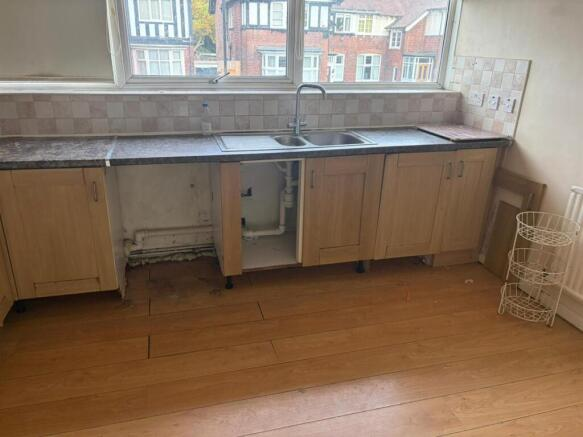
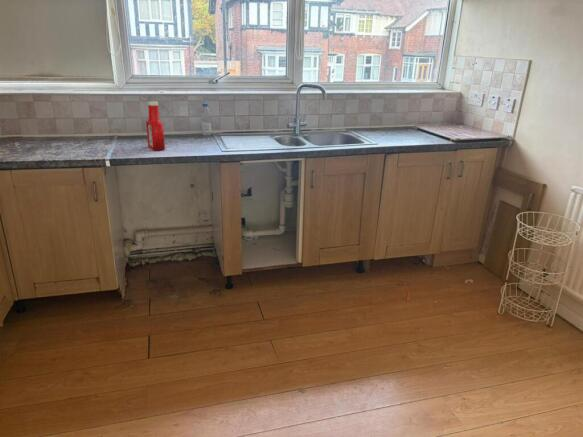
+ soap bottle (154, 125)
